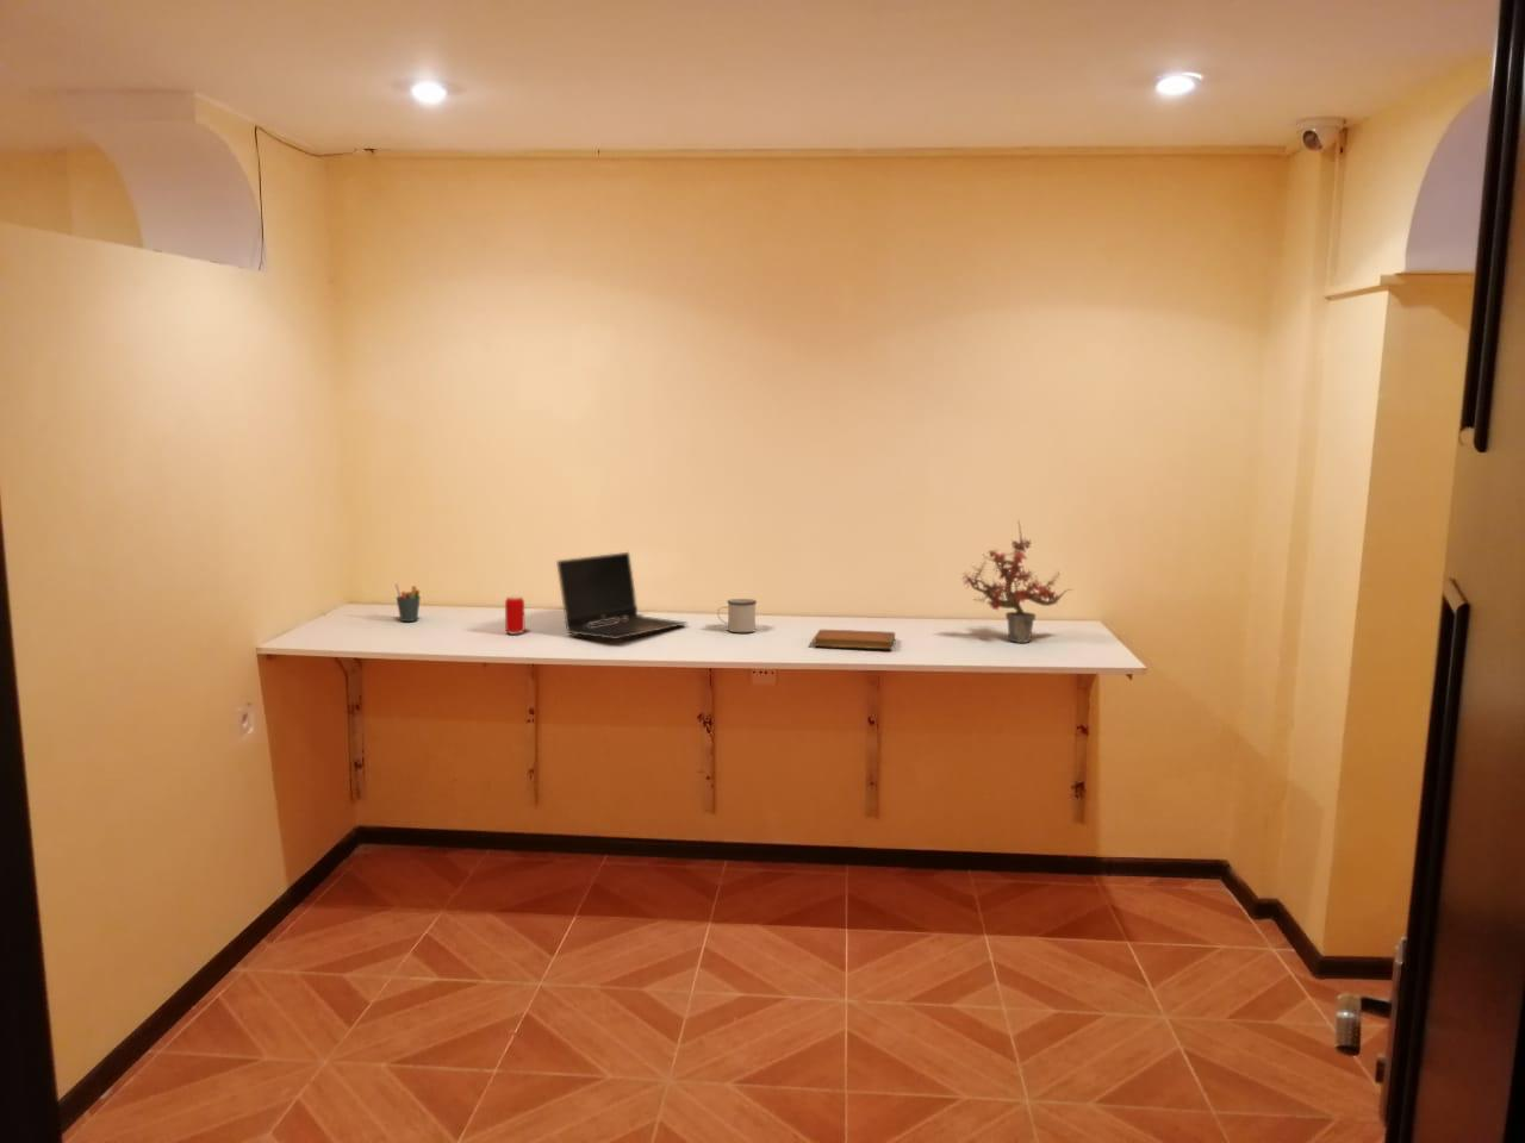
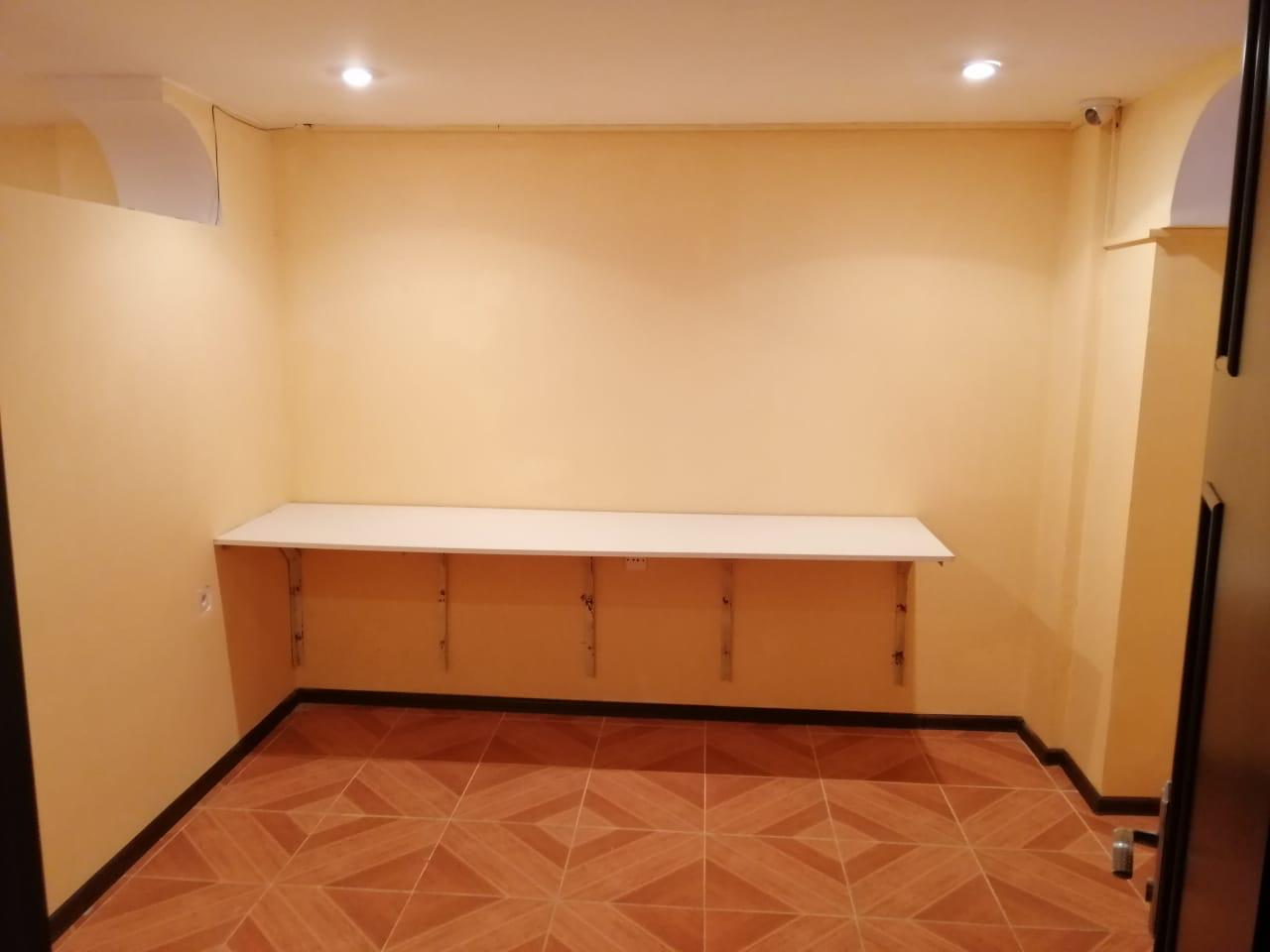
- mug (736, 616)
- notebook (854, 639)
- pen holder (408, 602)
- potted plant (1017, 580)
- beverage can (515, 615)
- laptop computer (623, 594)
